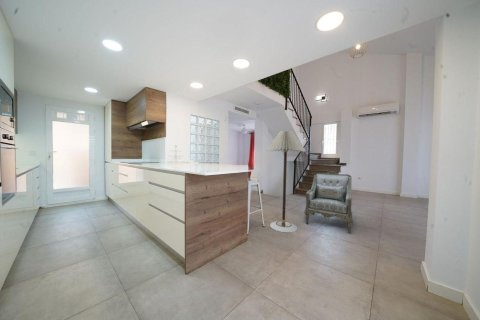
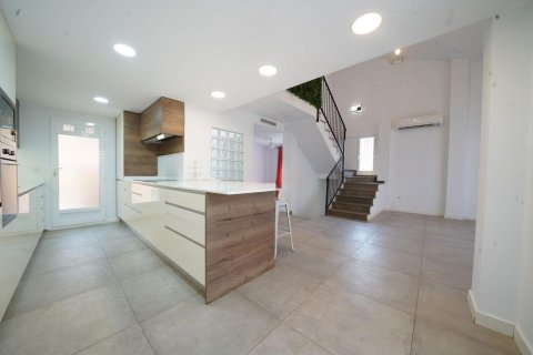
- floor lamp (284, 179)
- armchair (329, 197)
